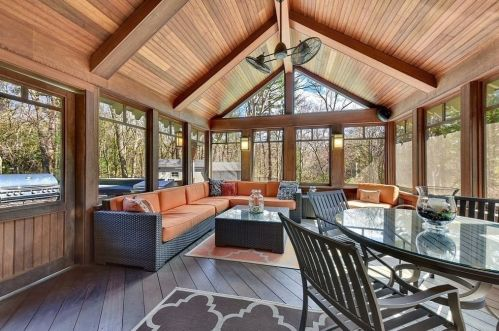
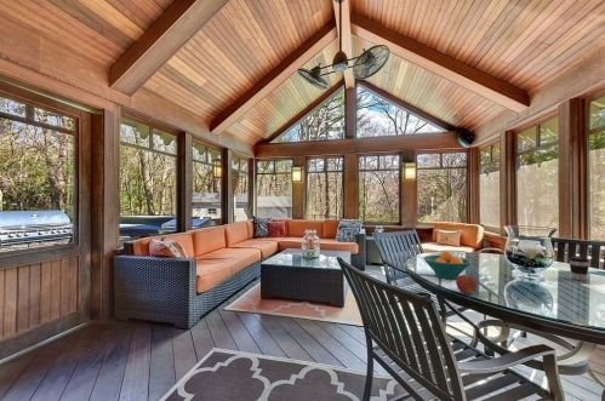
+ fruit bowl (446, 263)
+ coffee cup (578, 268)
+ apple (466, 282)
